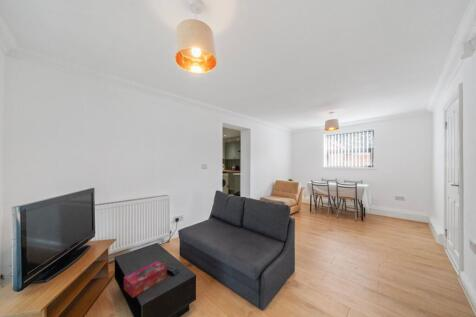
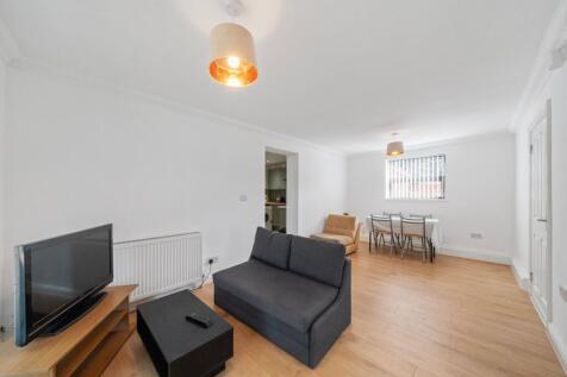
- tissue box (146, 277)
